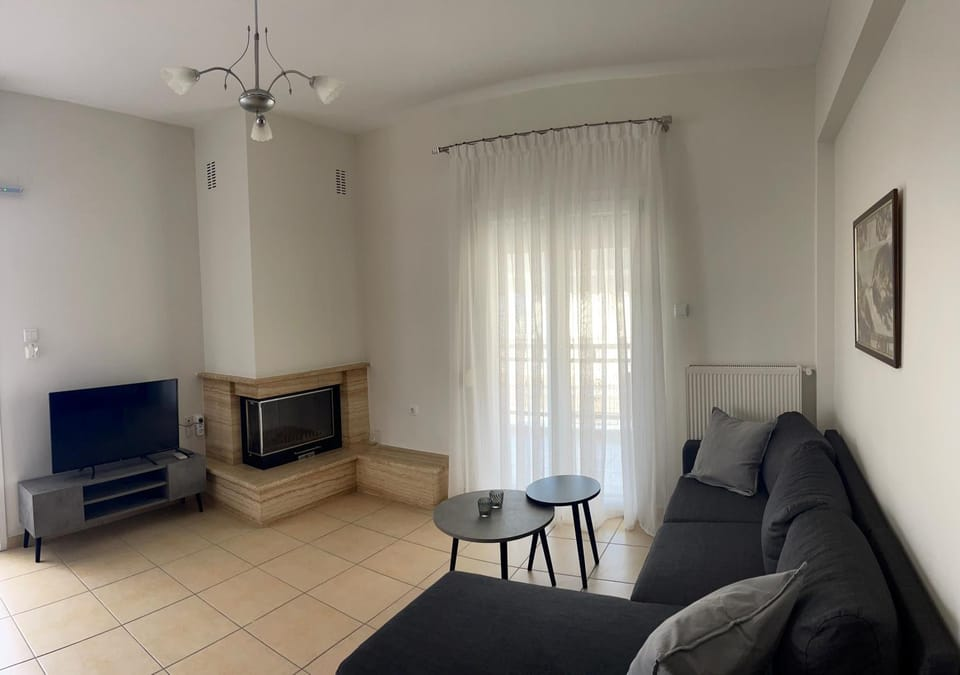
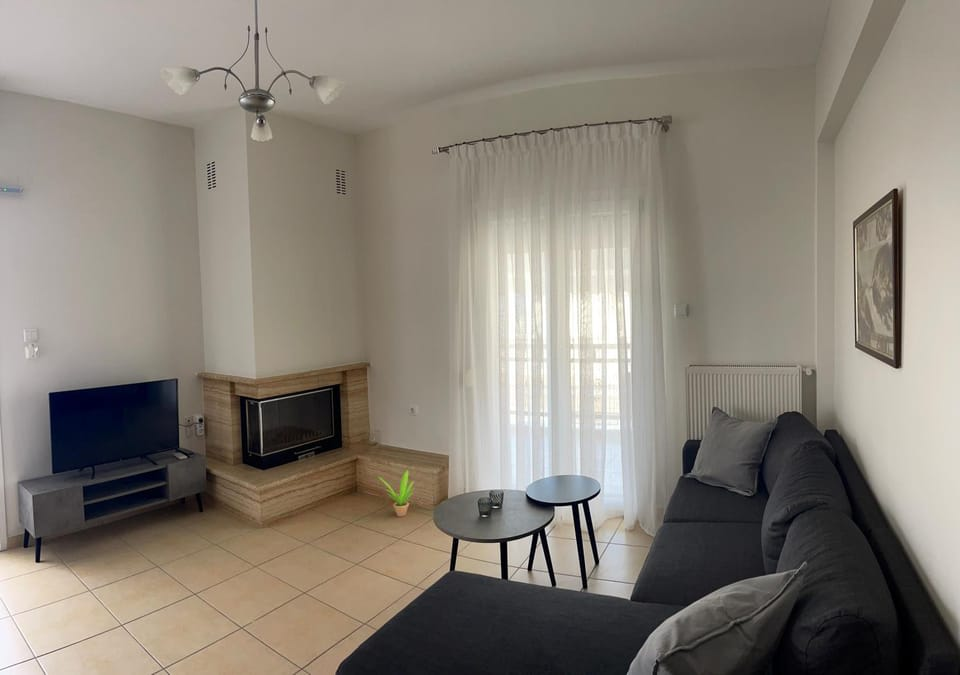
+ potted plant (402, 495)
